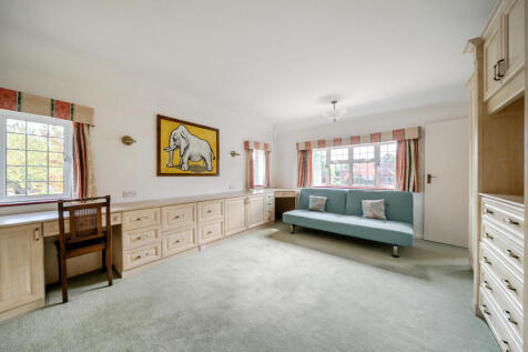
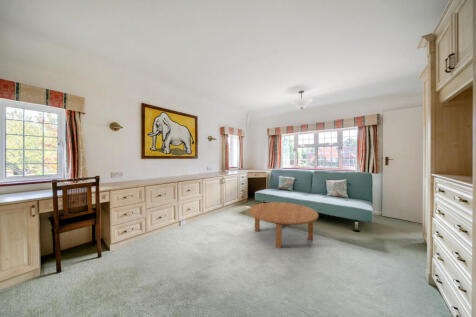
+ coffee table (282, 222)
